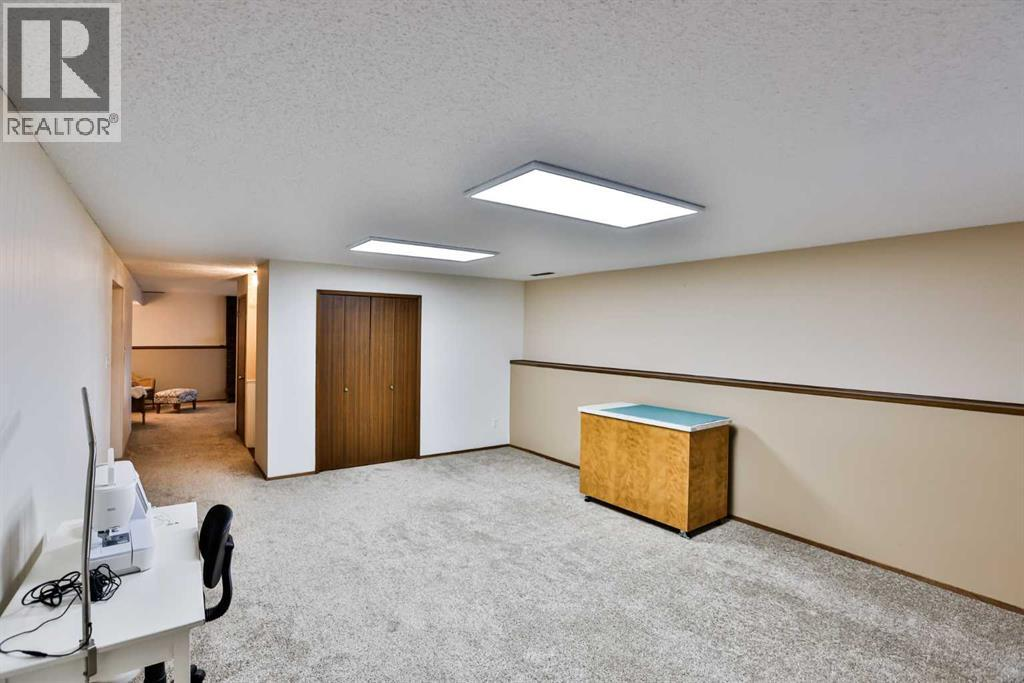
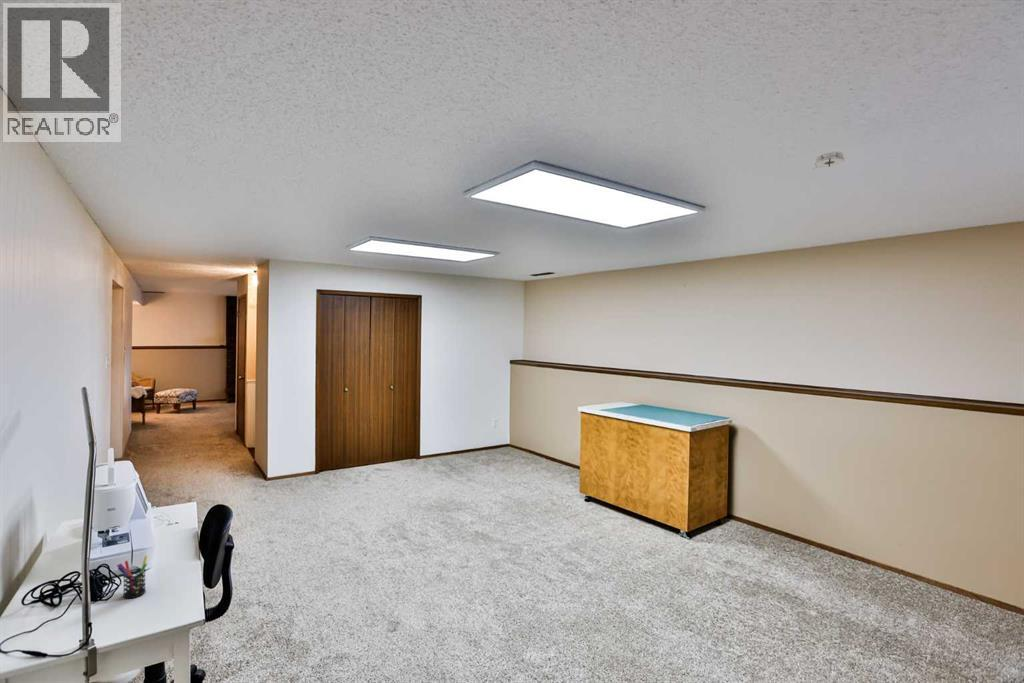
+ smoke detector (828, 159)
+ pen holder (135, 576)
